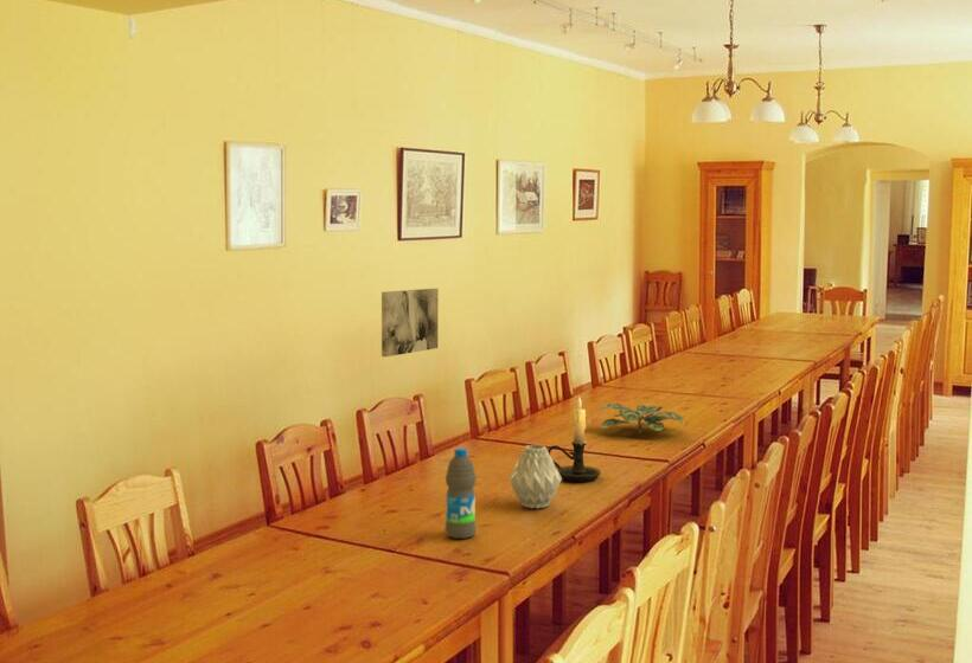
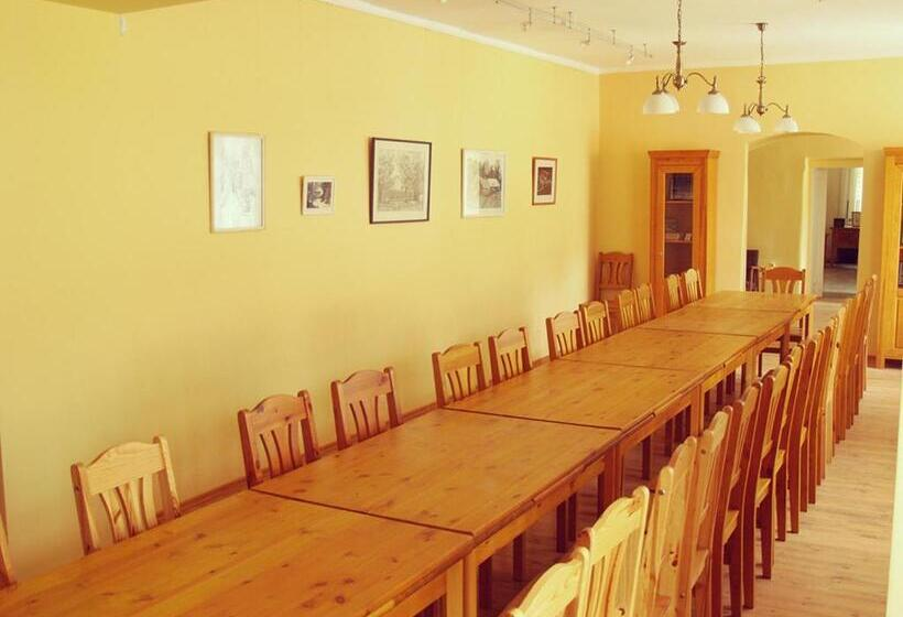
- plant (641, 419)
- water bottle (460, 491)
- vase (535, 476)
- wall art (410, 321)
- candle holder (574, 436)
